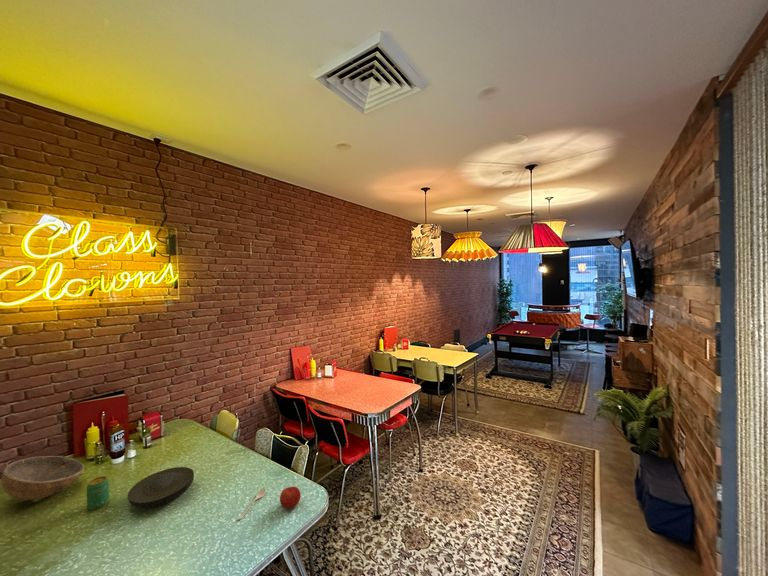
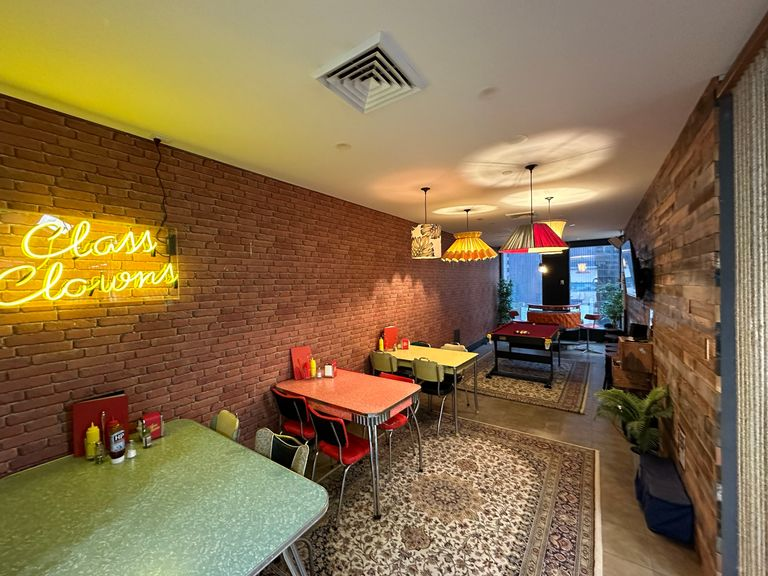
- plate (162, 488)
- spoon (252, 502)
- beverage can (98, 492)
- fruit (290, 496)
- bowl (45, 475)
